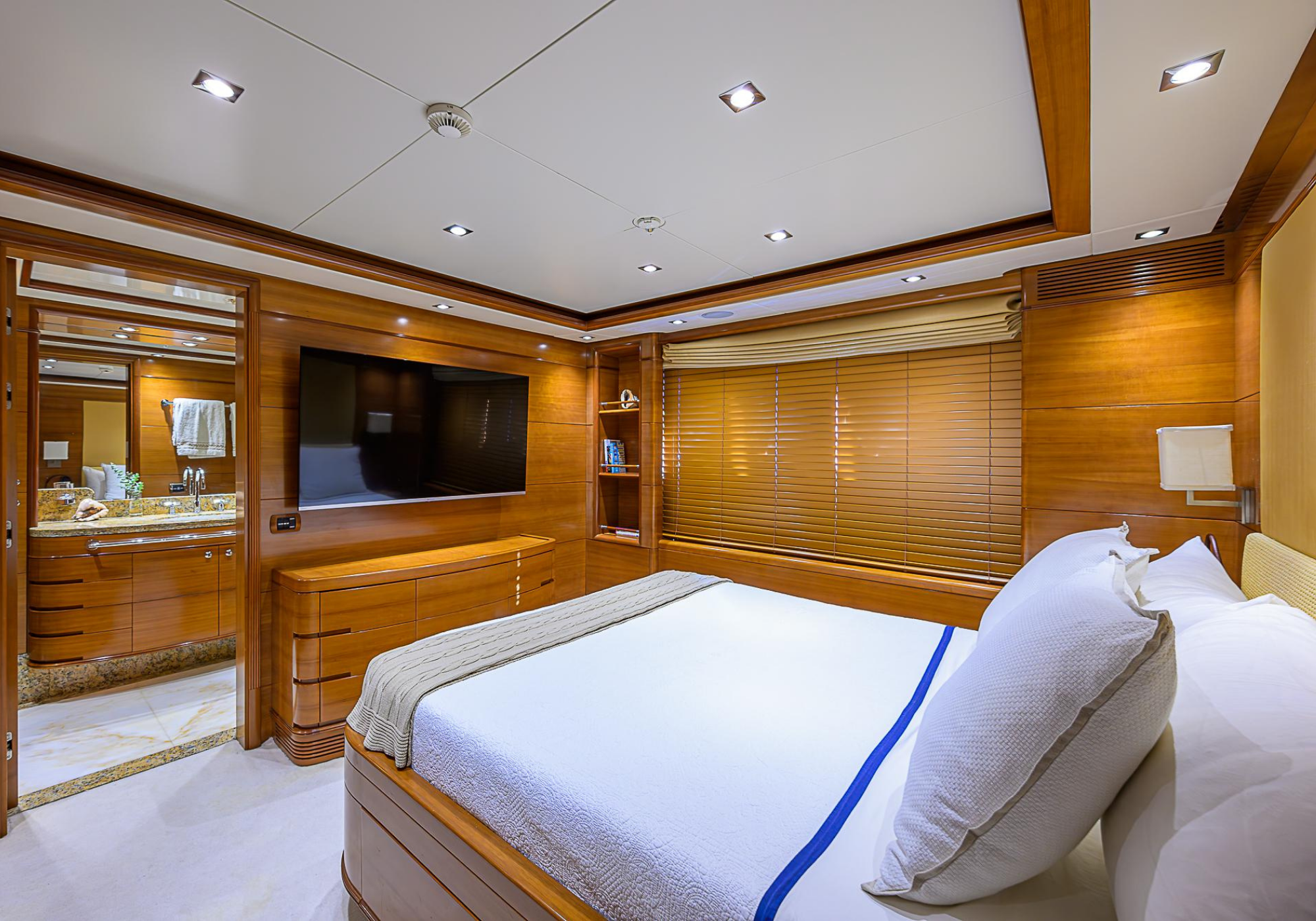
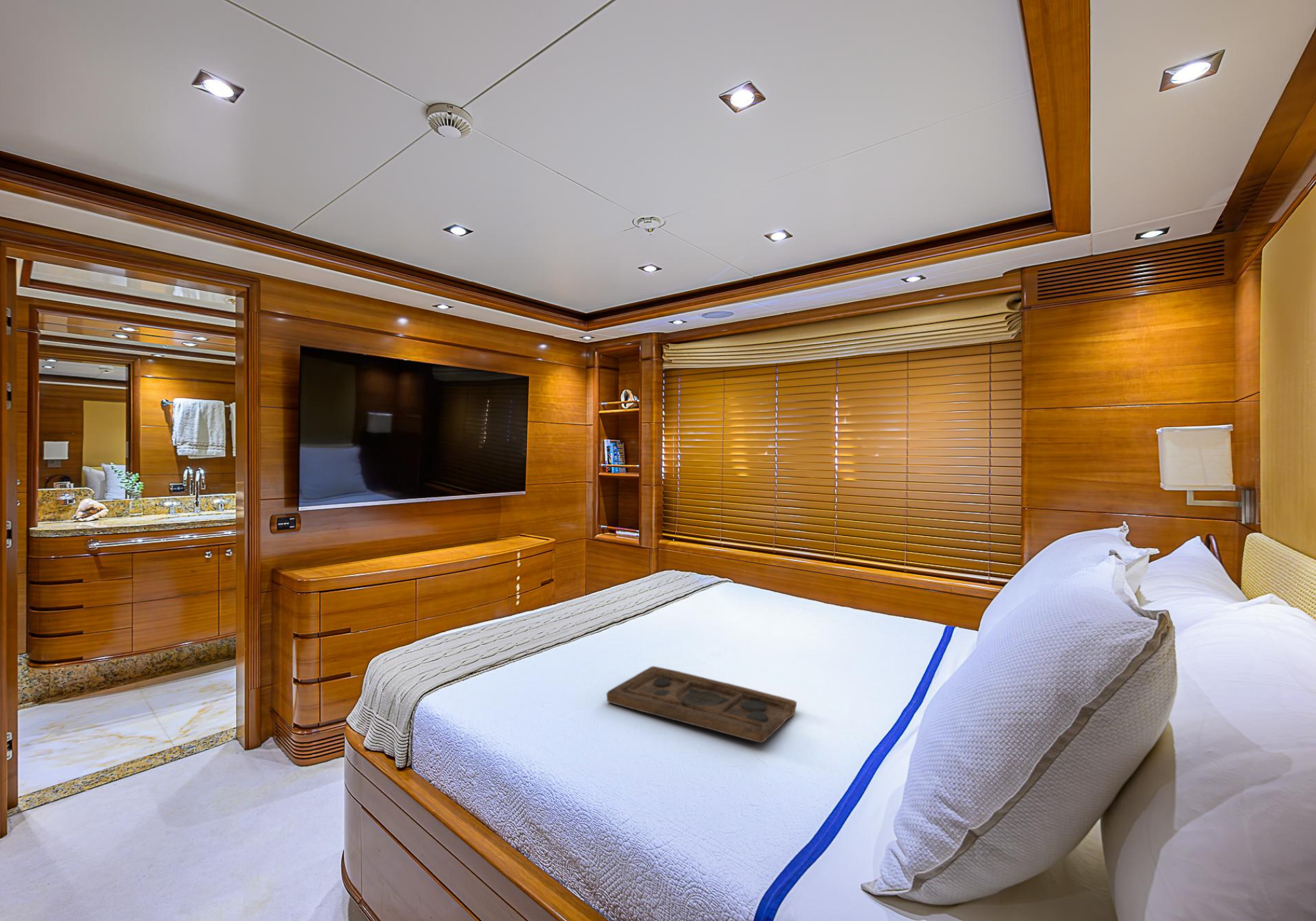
+ decorative tray (699, 699)
